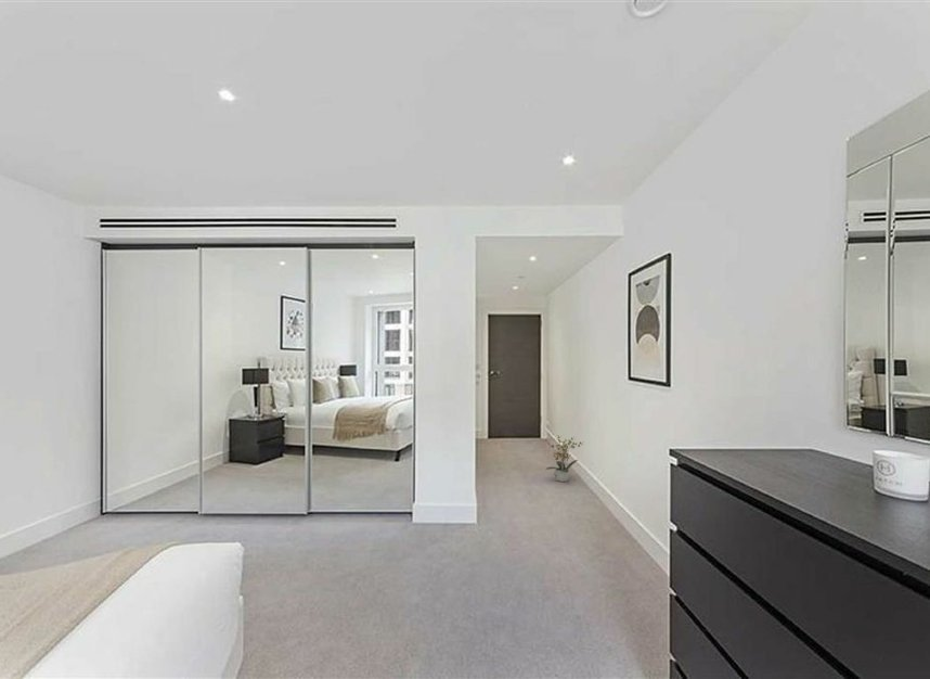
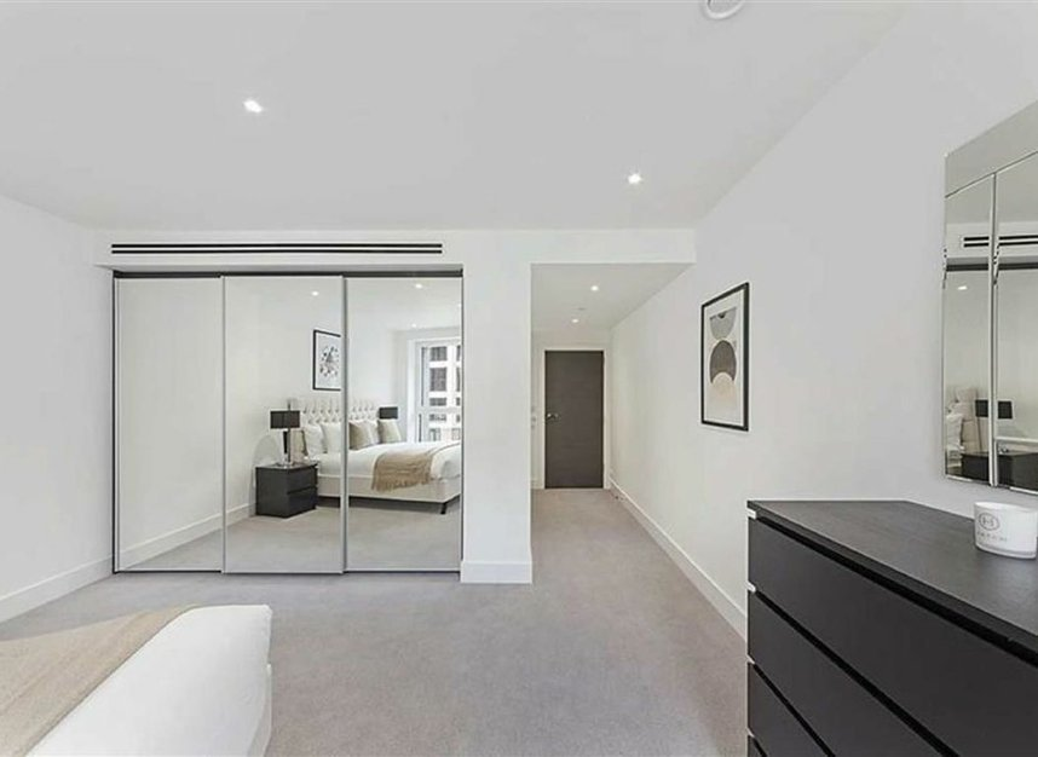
- potted plant (563, 458)
